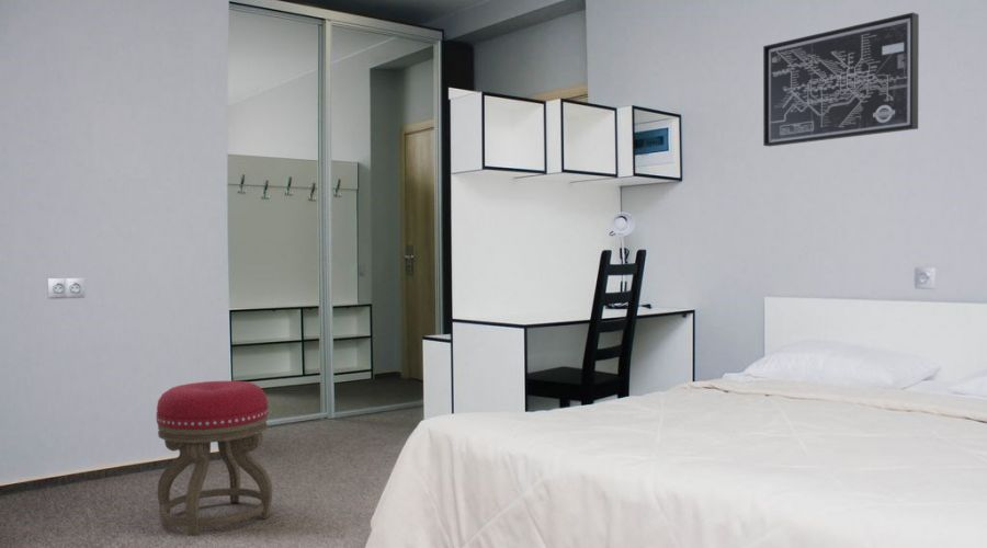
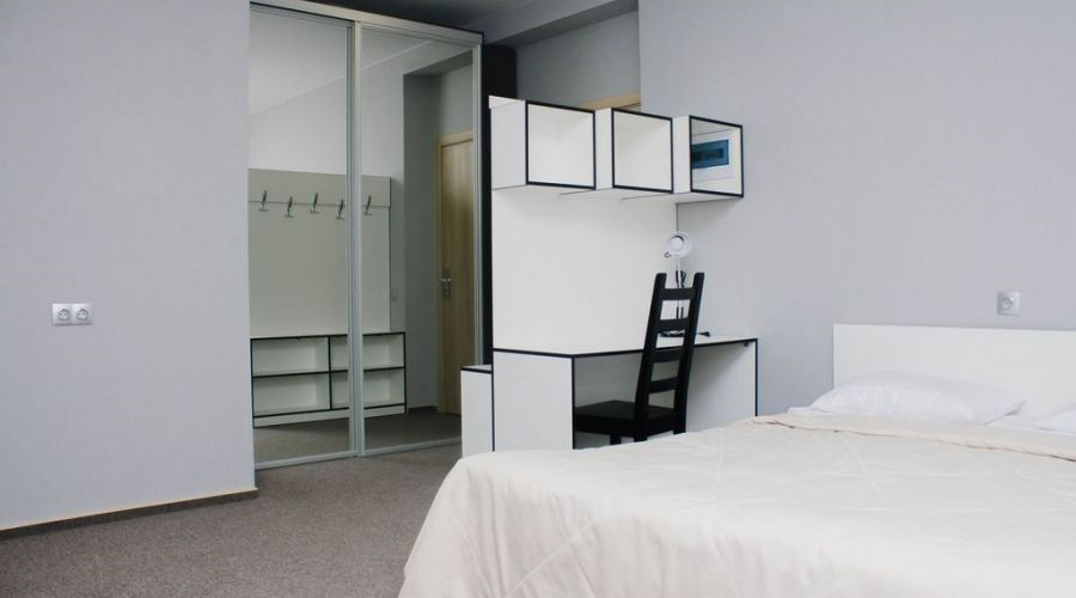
- wall art (835, 84)
- stool (209, 452)
